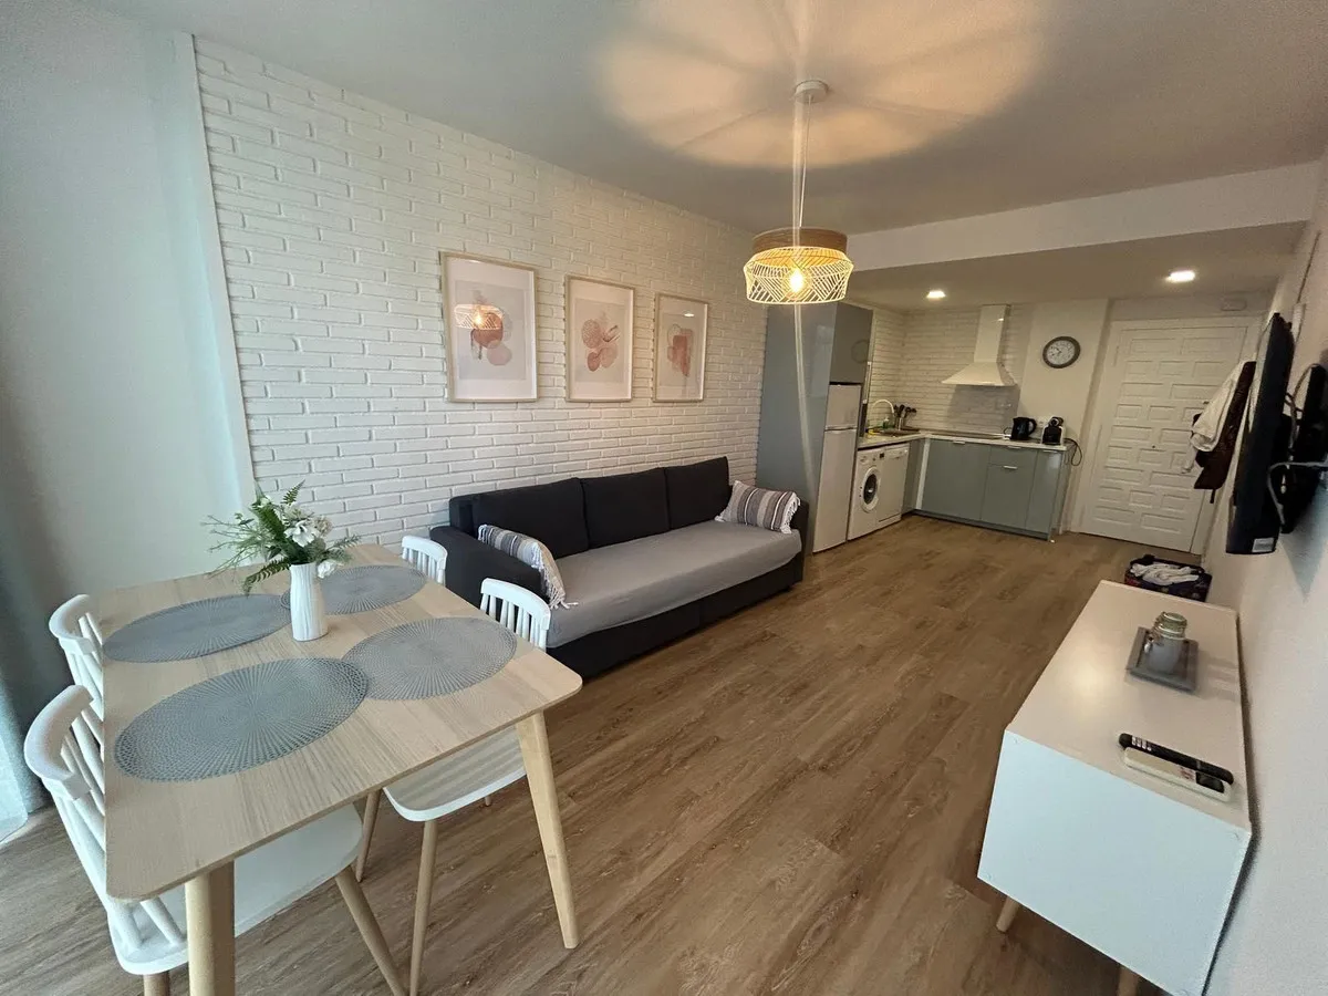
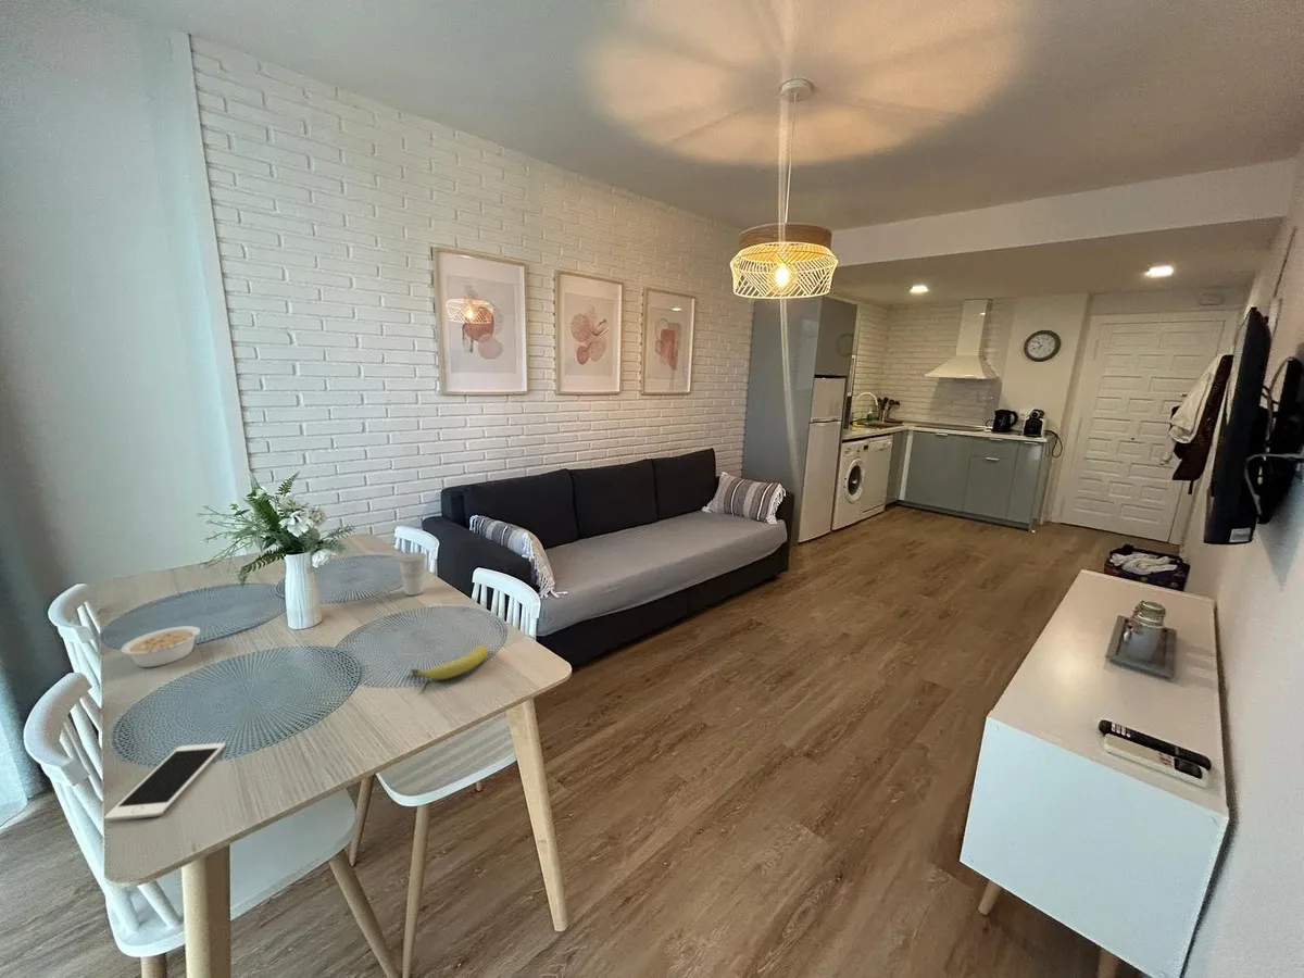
+ cup (413, 574)
+ cell phone (171, 778)
+ legume (166, 644)
+ fruit (455, 662)
